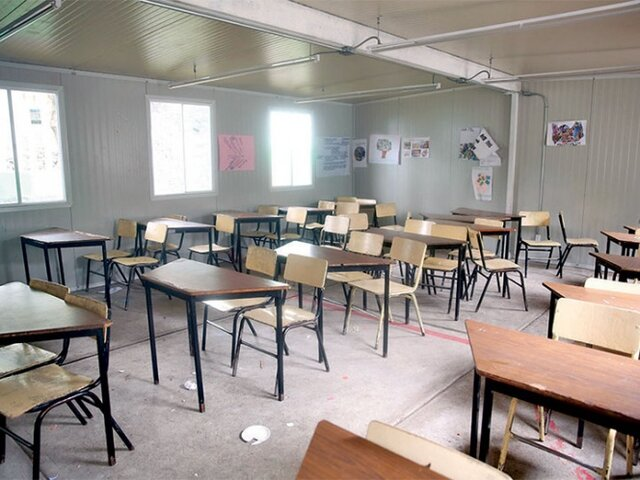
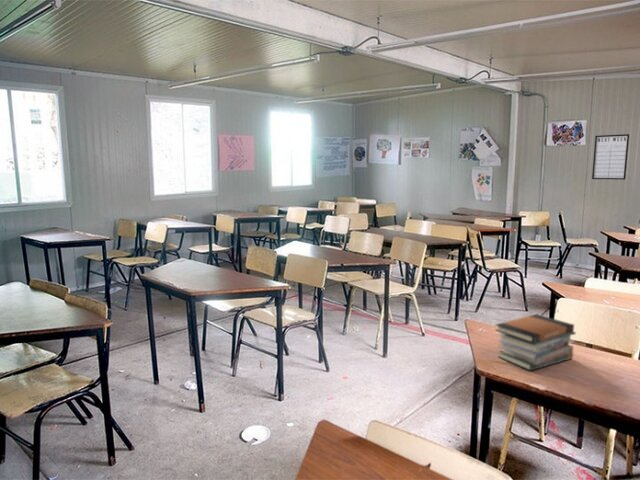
+ book stack (534, 341)
+ writing board (610, 157)
